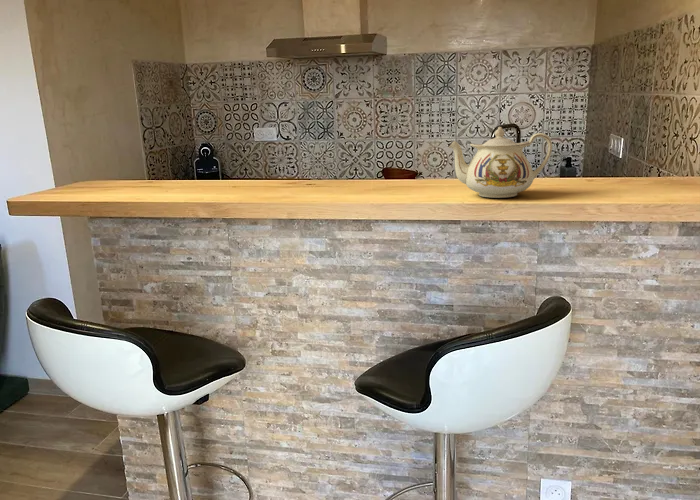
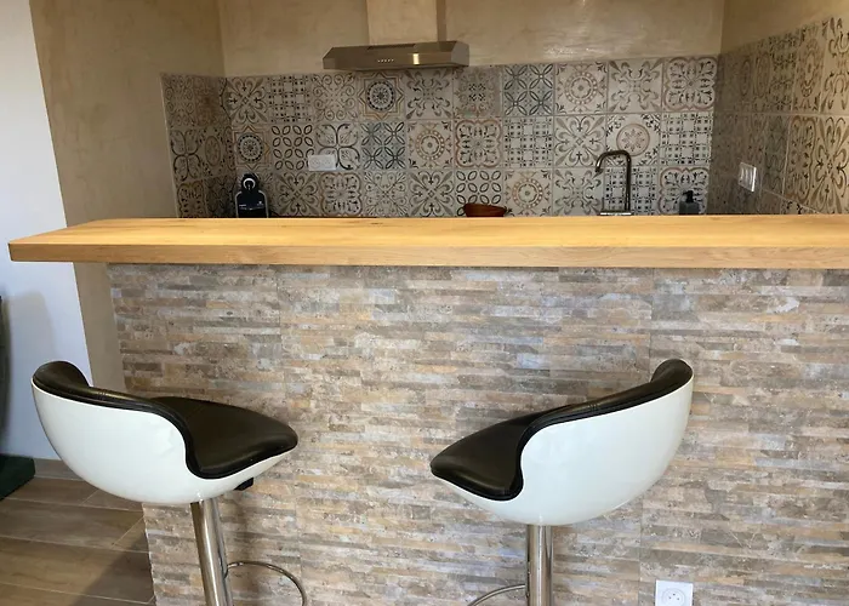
- teapot (499, 161)
